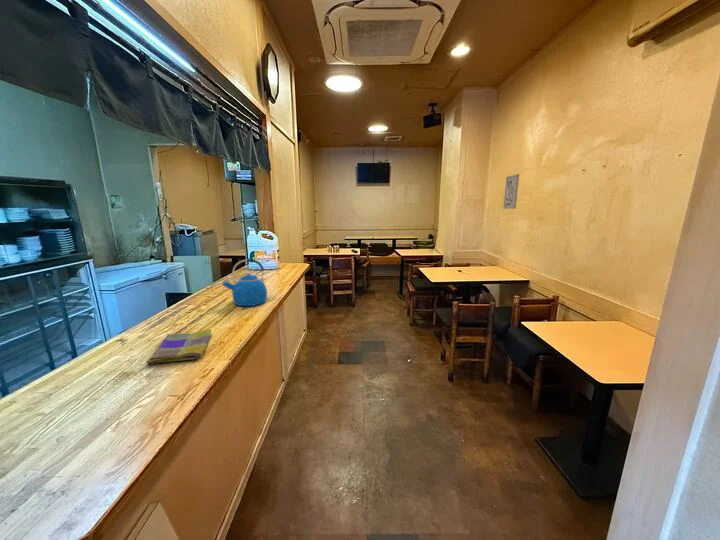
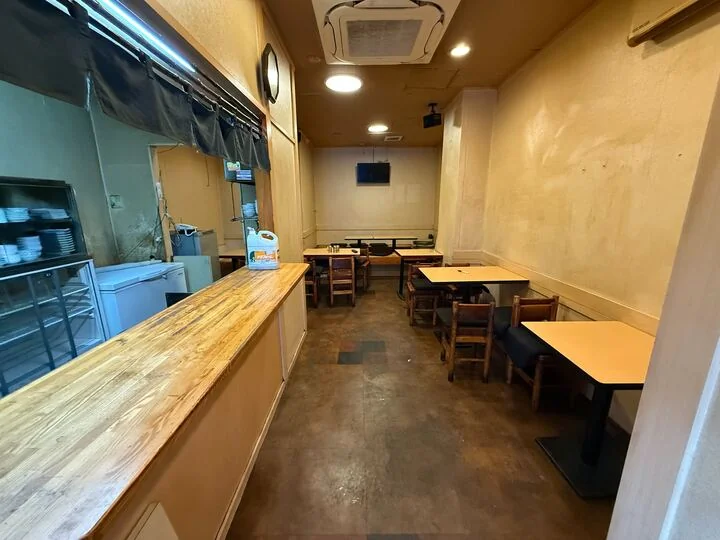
- kettle (244, 281)
- wall art (510, 192)
- dish towel (182, 344)
